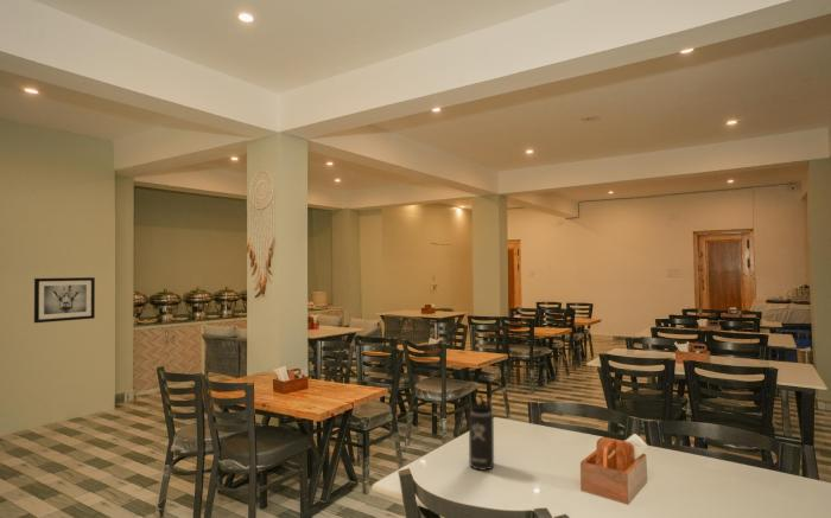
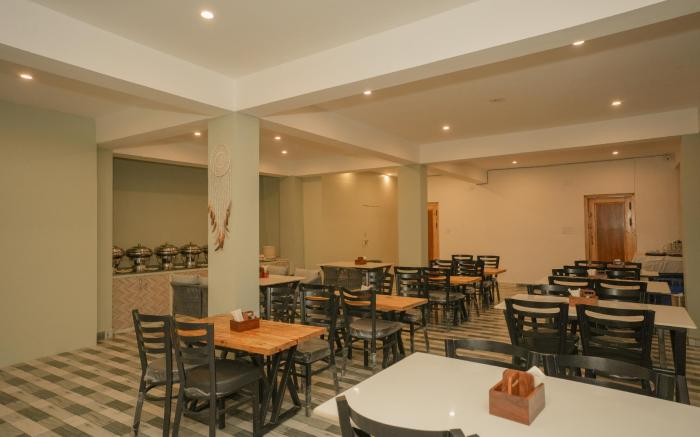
- wall art (65, 299)
- thermos bottle (478, 429)
